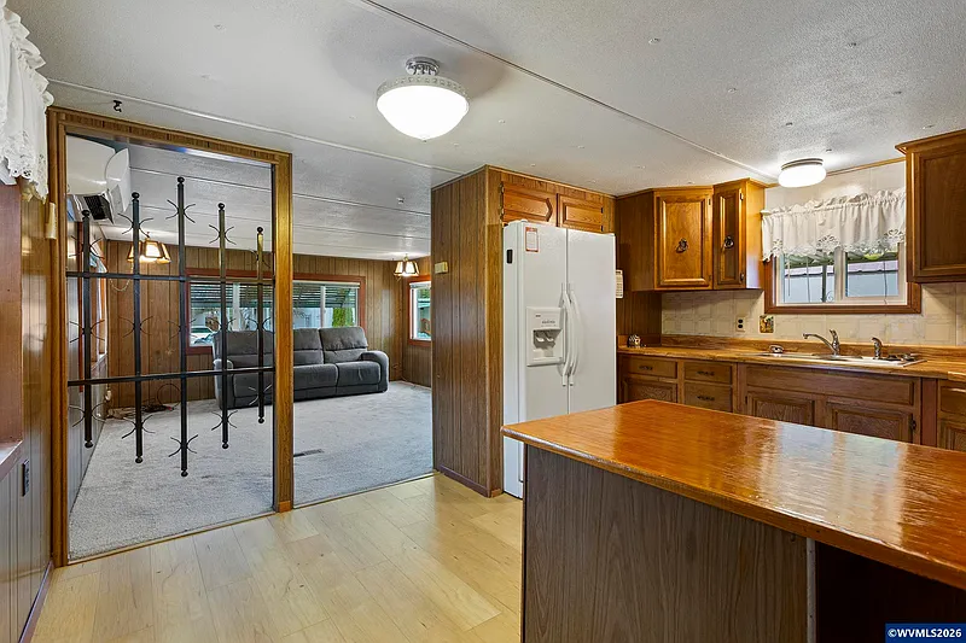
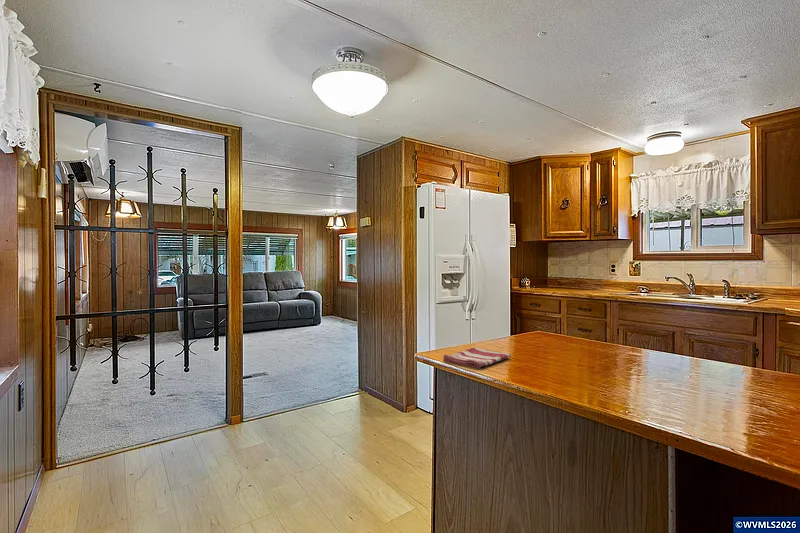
+ dish towel (477, 356)
